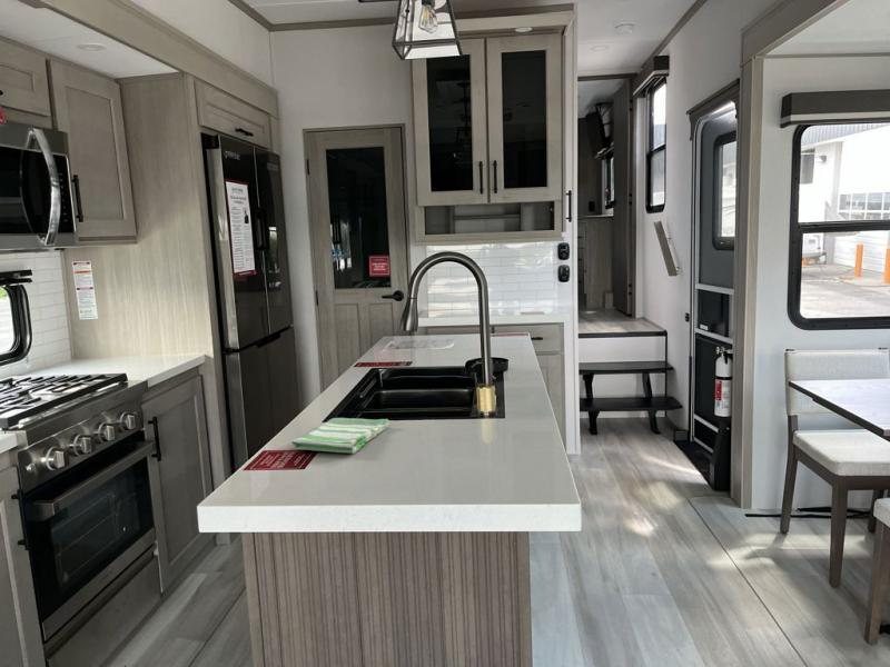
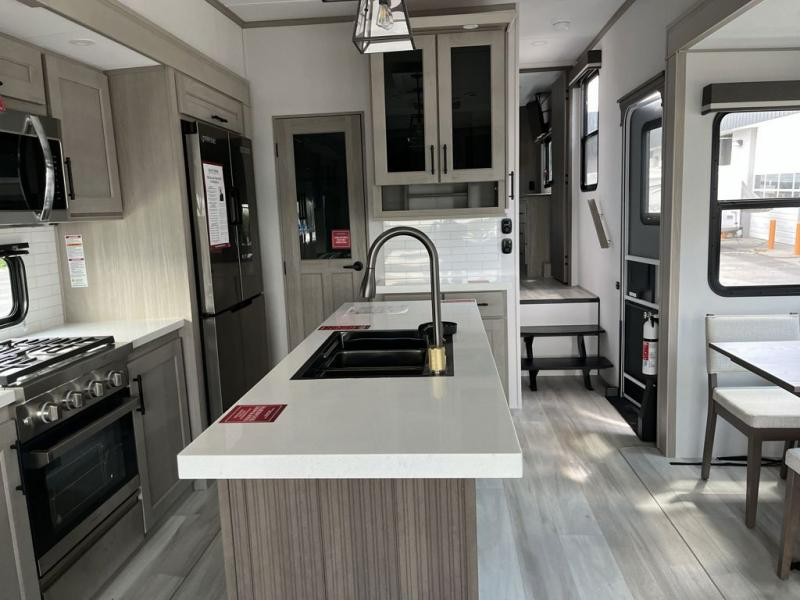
- dish towel (342, 432)
